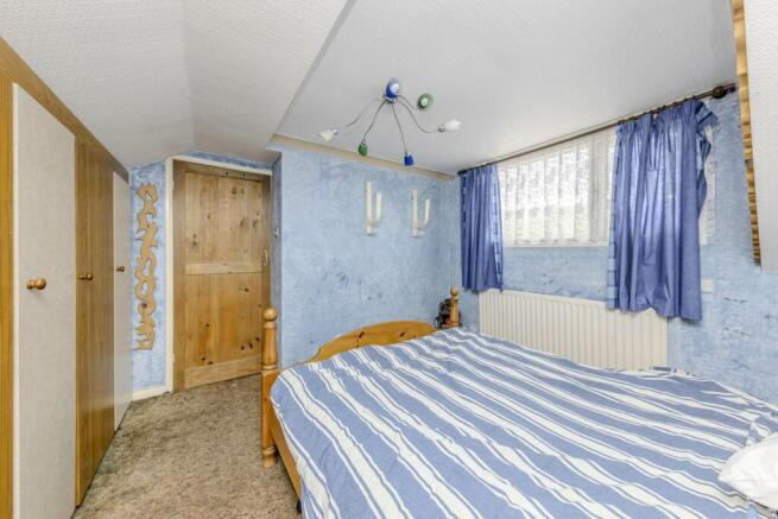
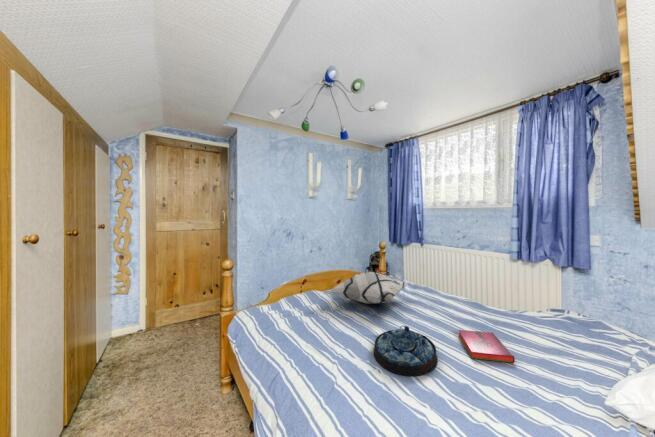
+ decorative pillow (370, 287)
+ serving tray (404, 344)
+ hardback book (483, 344)
